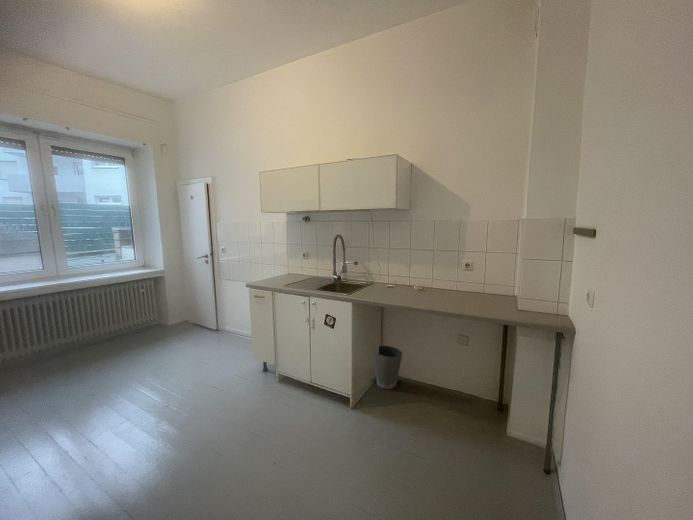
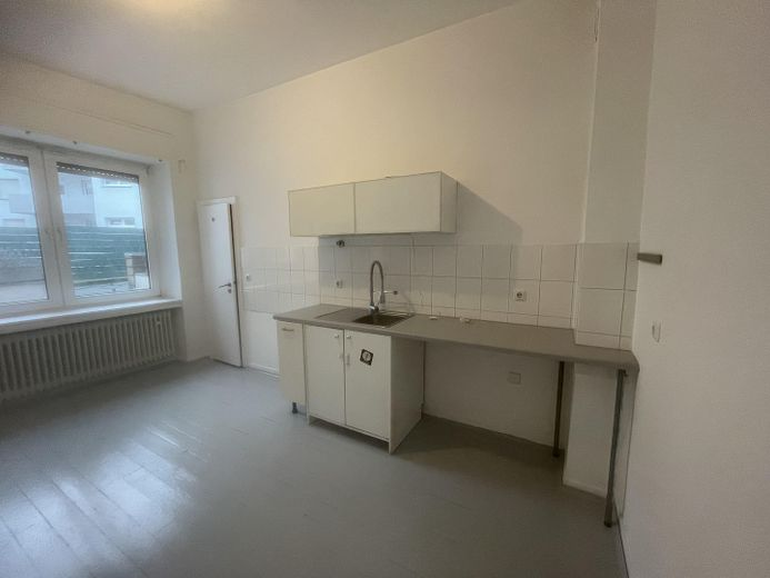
- waste basket (386, 367)
